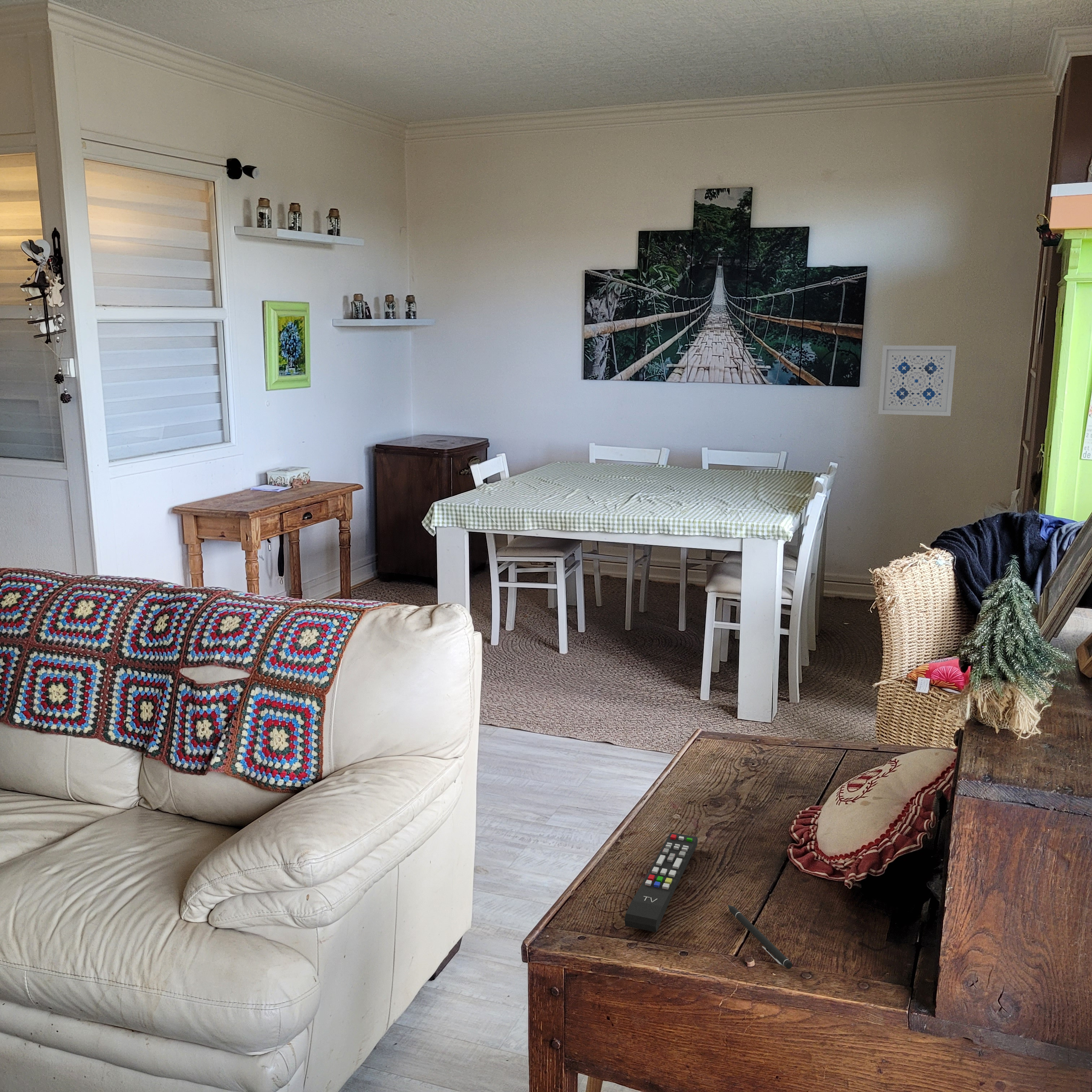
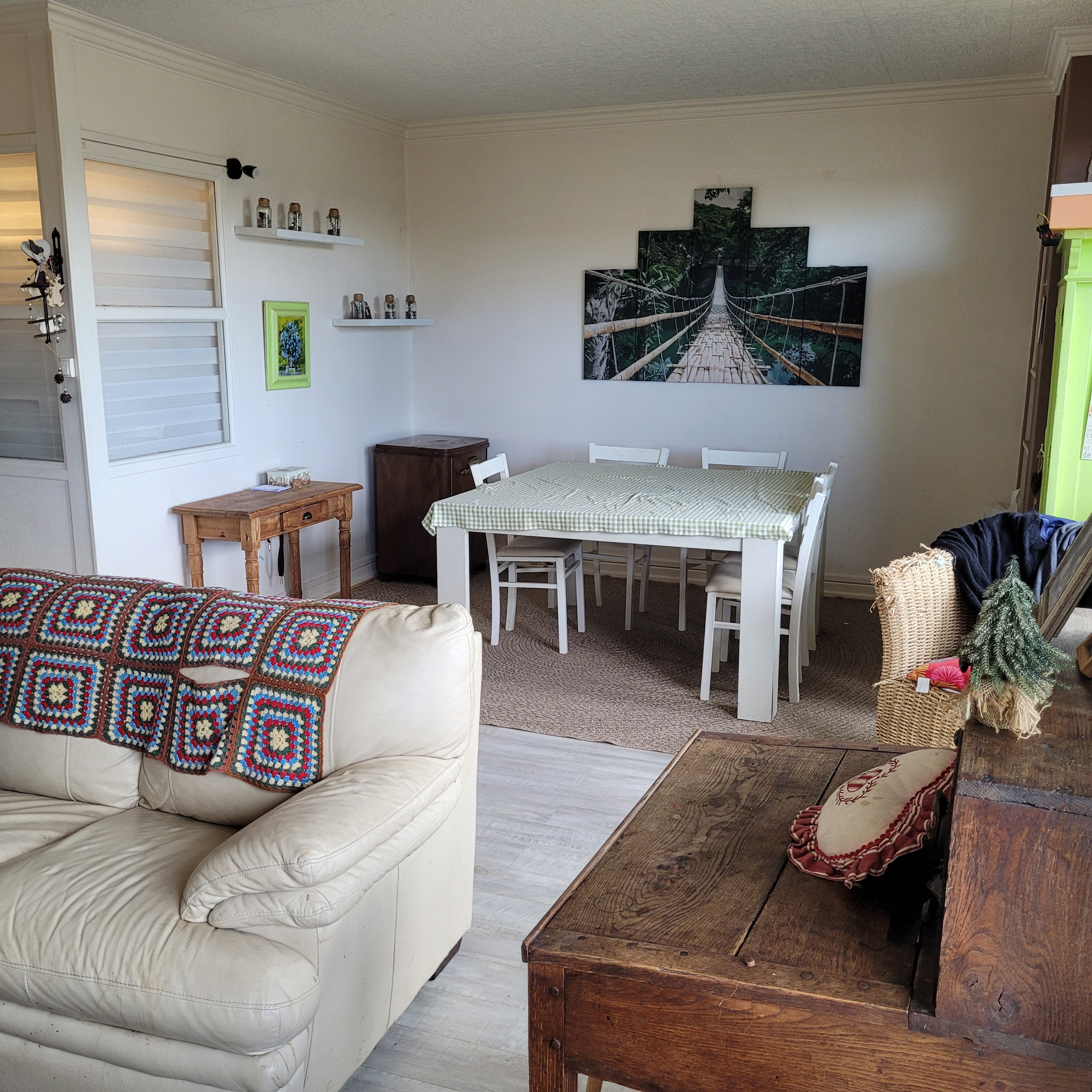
- wall art (916, 380)
- remote control (664, 878)
- pen (757, 933)
